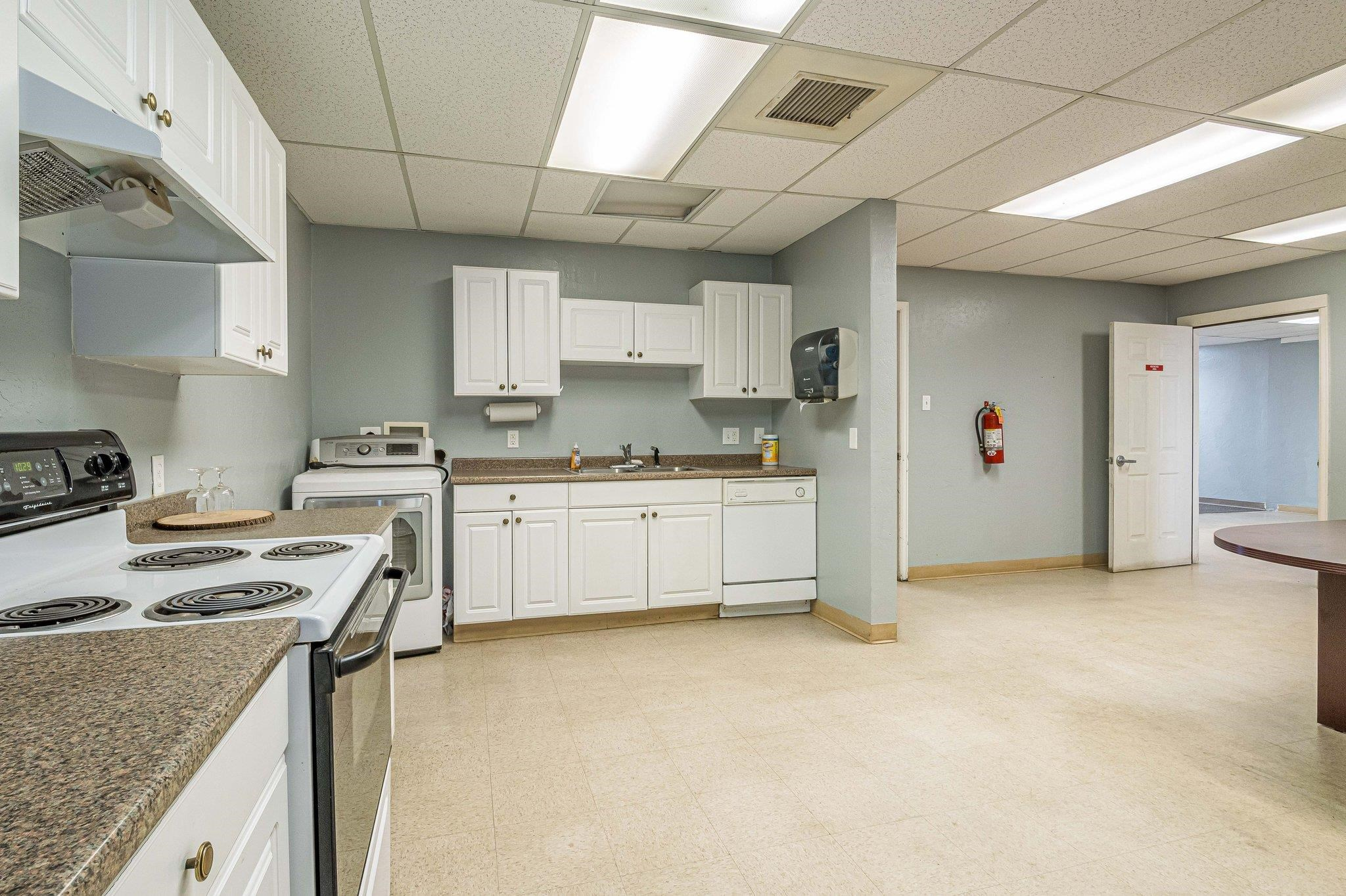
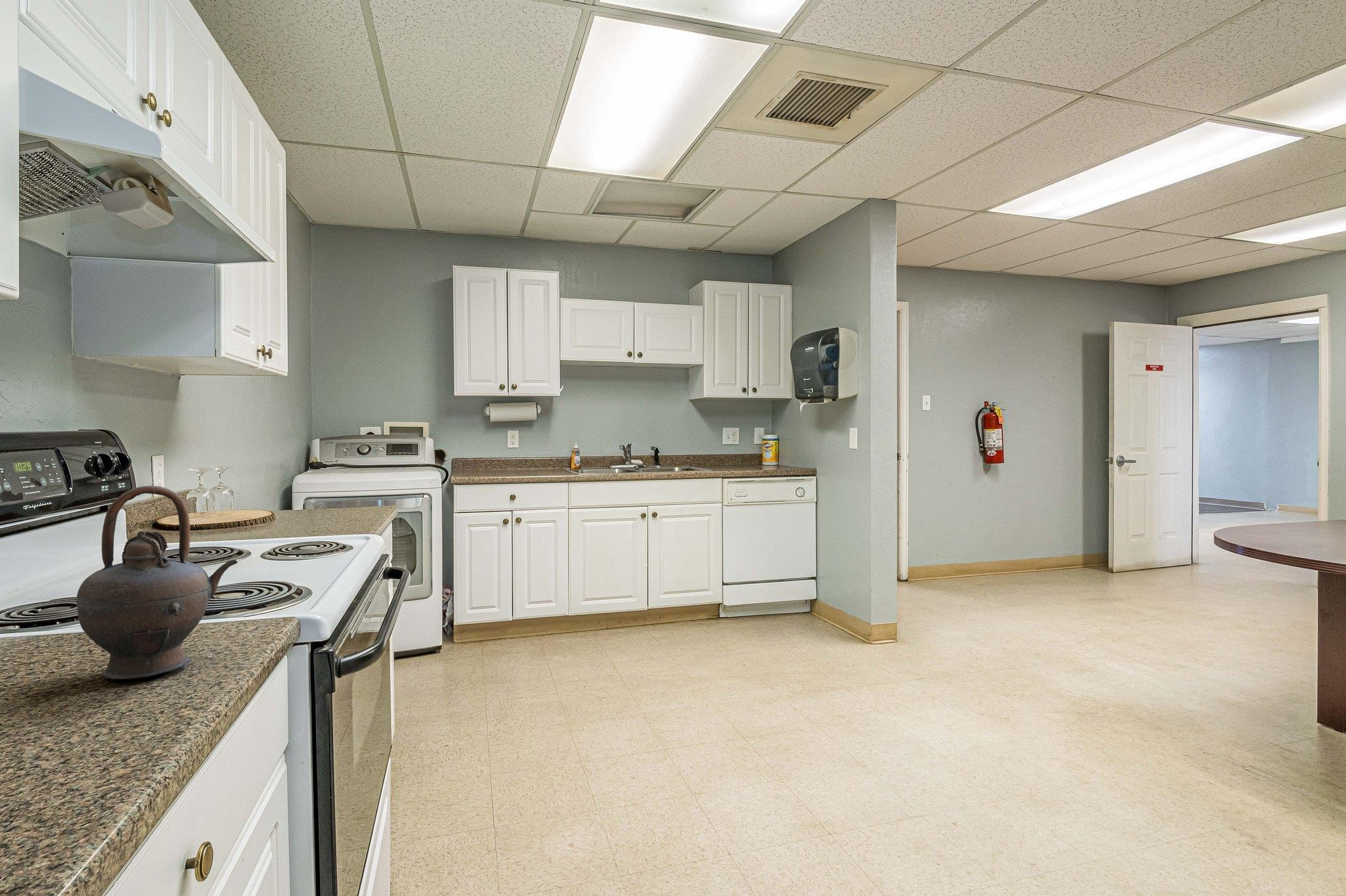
+ teapot (161, 577)
